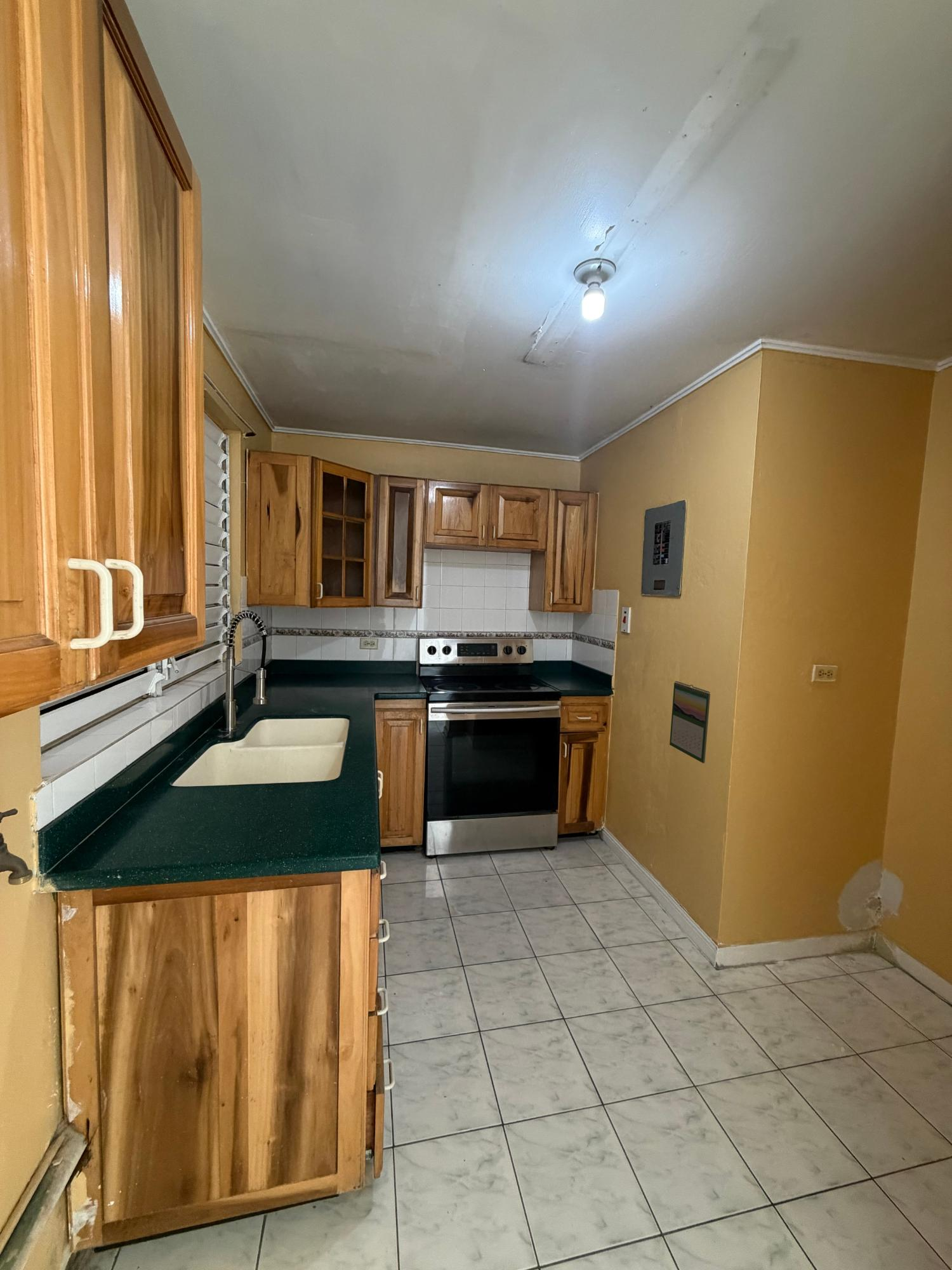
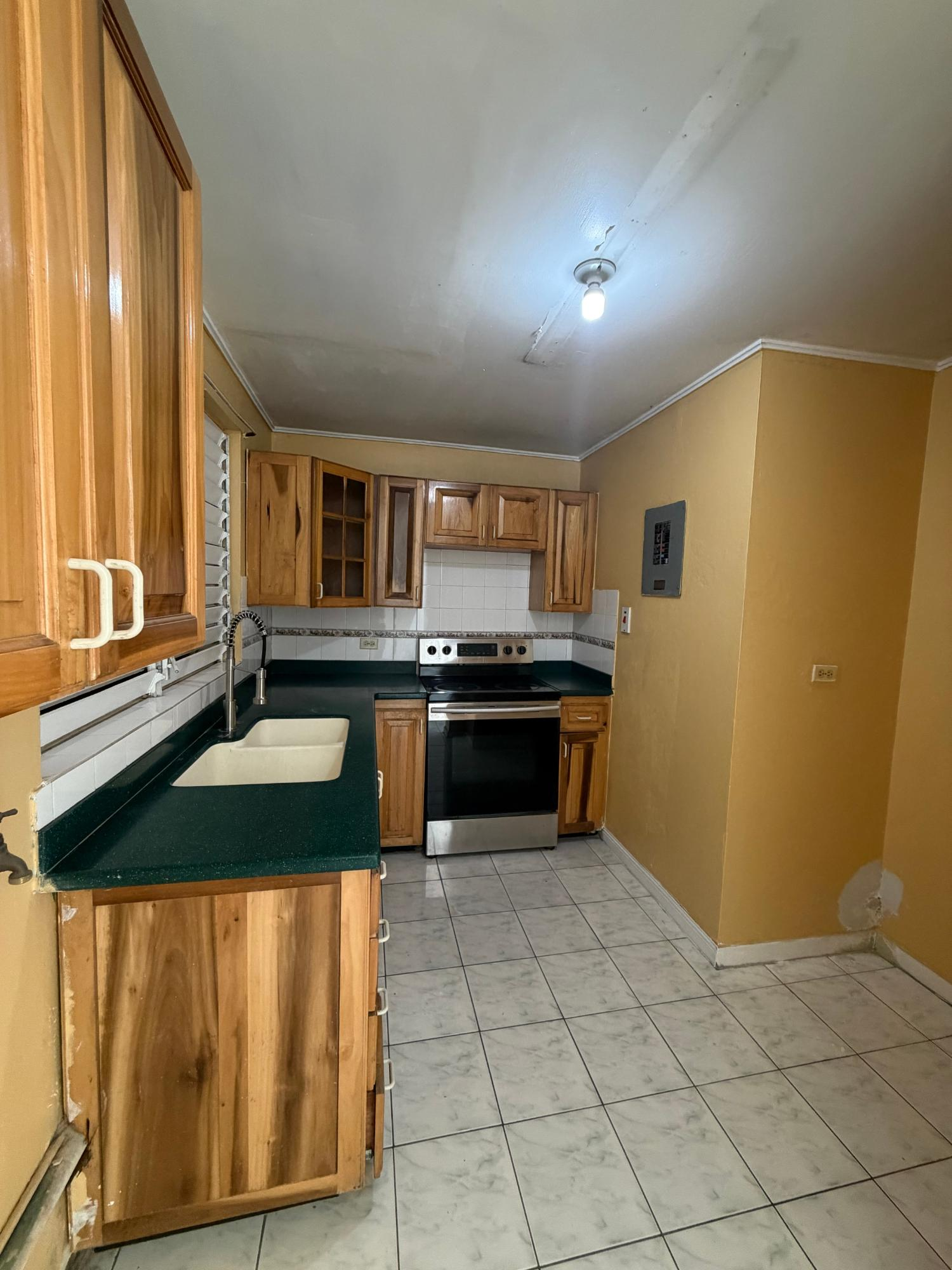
- calendar (689, 719)
